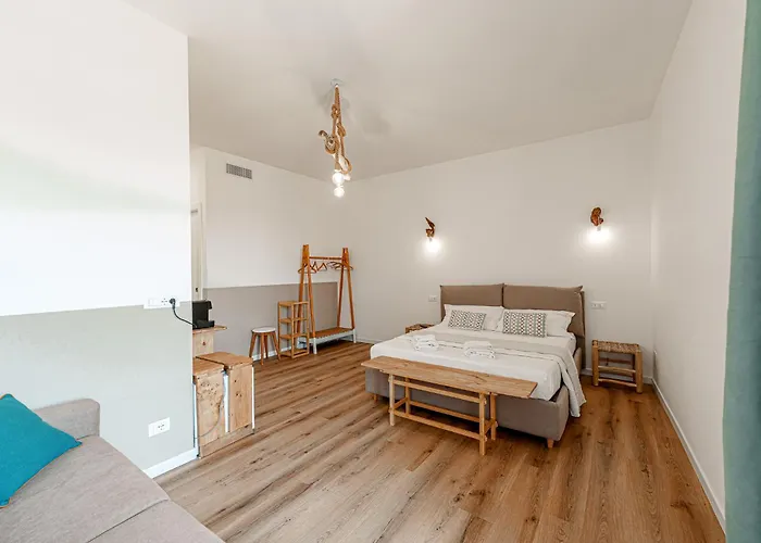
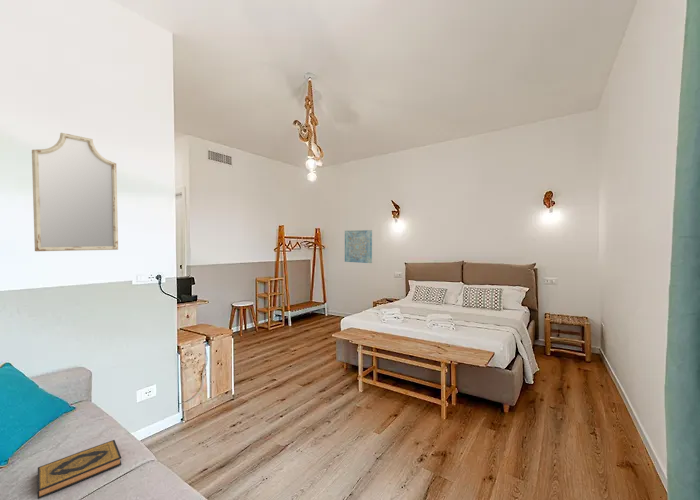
+ home mirror (78, 193)
+ wall art (357, 246)
+ hardback book (80, 465)
